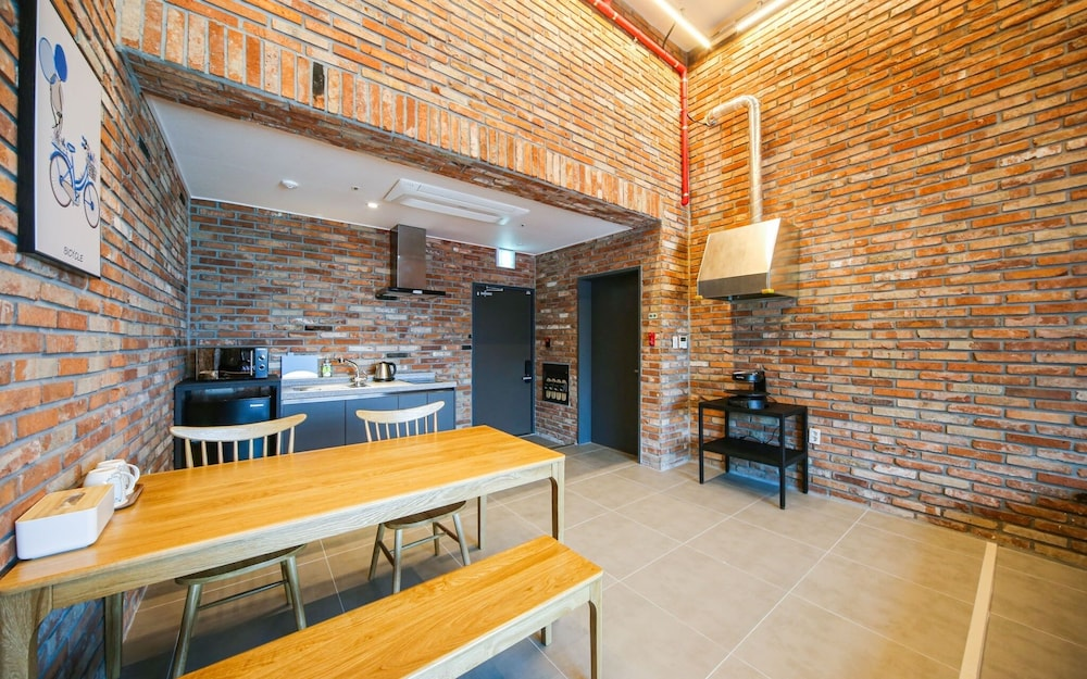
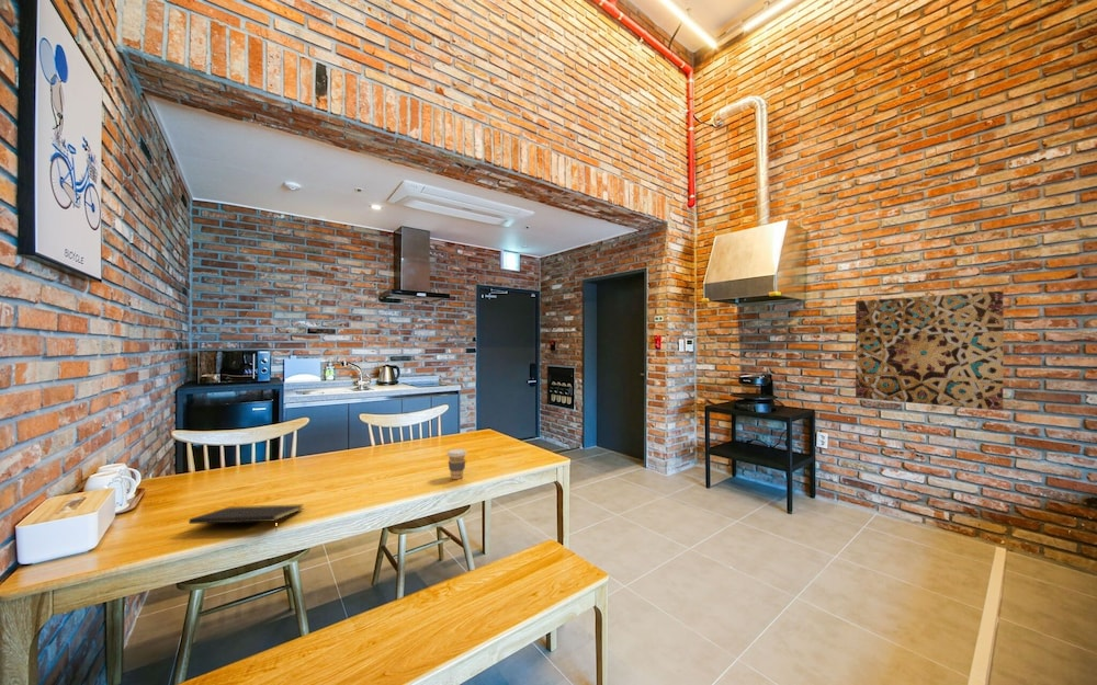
+ notepad (250, 513)
+ coffee cup (456, 464)
+ wall art (921, 350)
